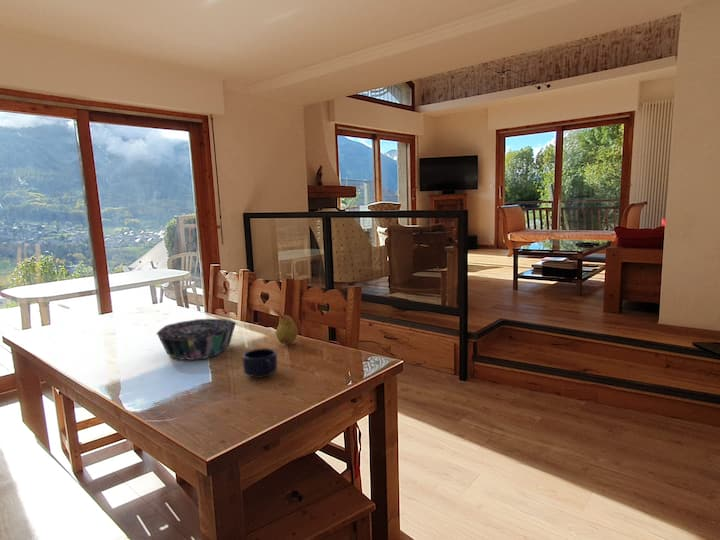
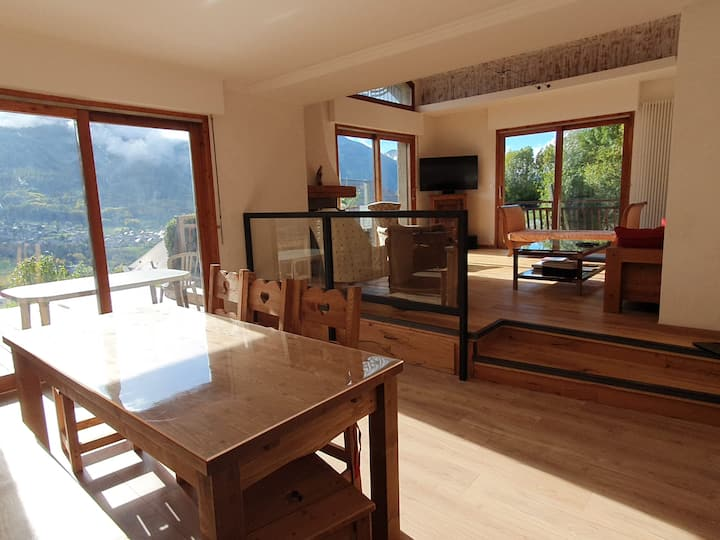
- fruit (286, 327)
- decorative bowl (198, 339)
- mug (261, 365)
